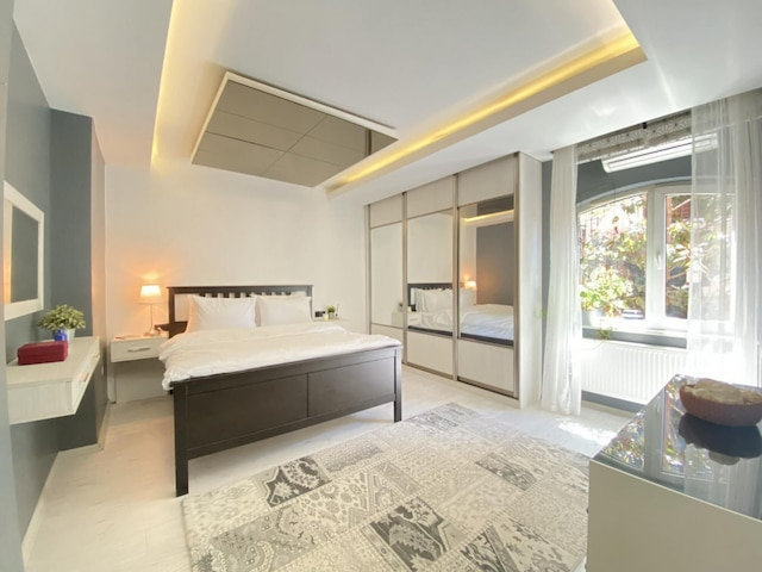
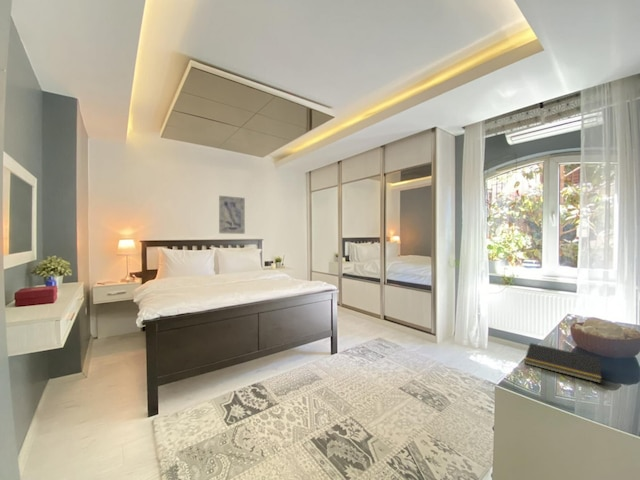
+ notepad (561, 360)
+ wall art (232, 215)
